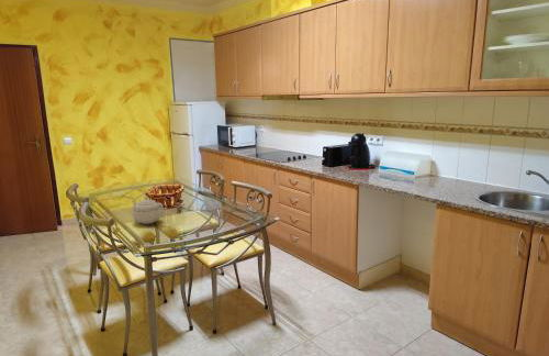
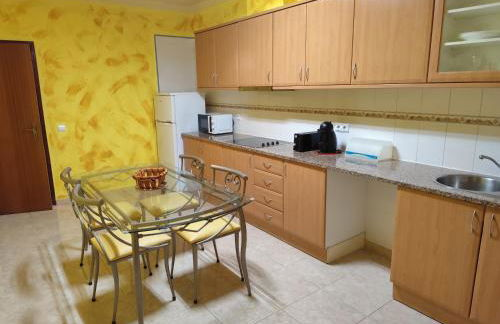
- teapot (147, 209)
